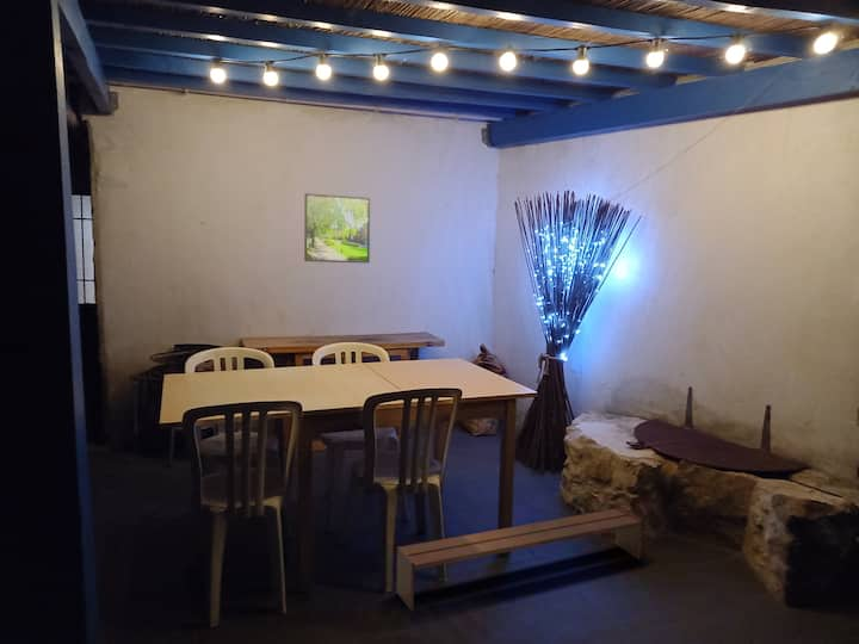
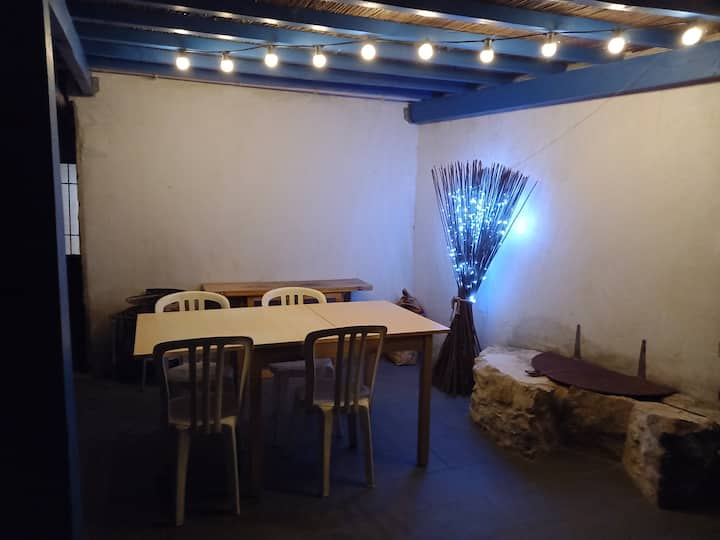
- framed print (338, 229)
- bench (526, 547)
